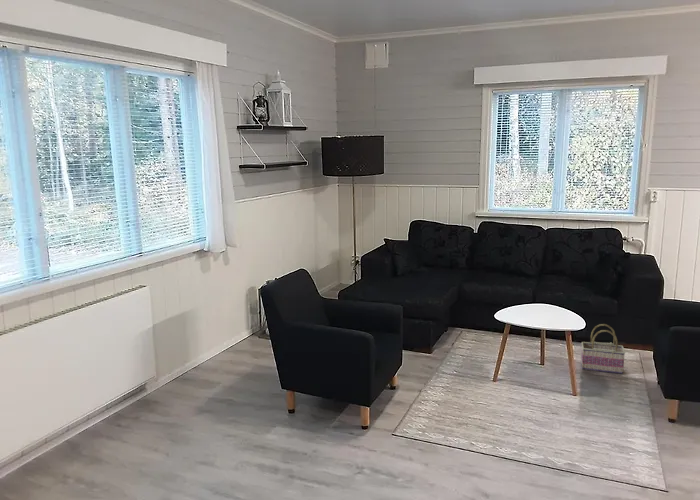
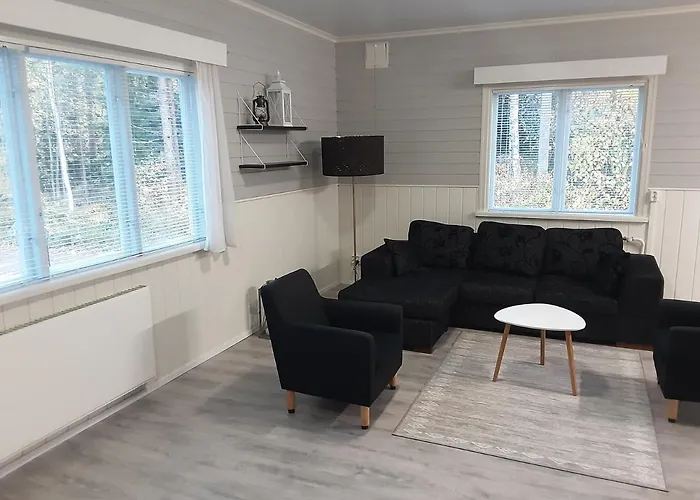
- basket (602, 347)
